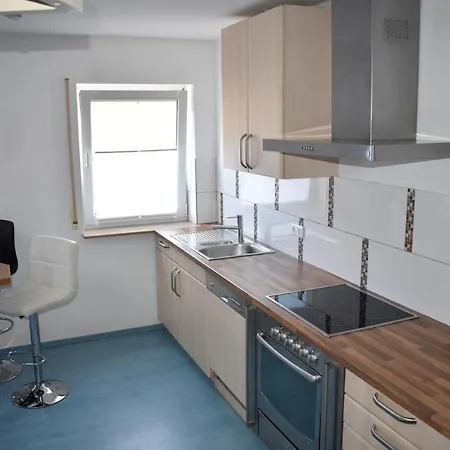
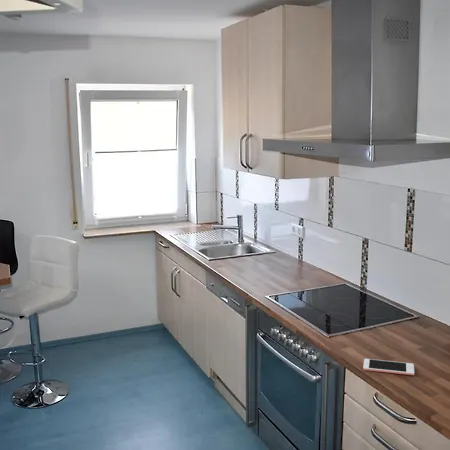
+ cell phone (388, 366)
